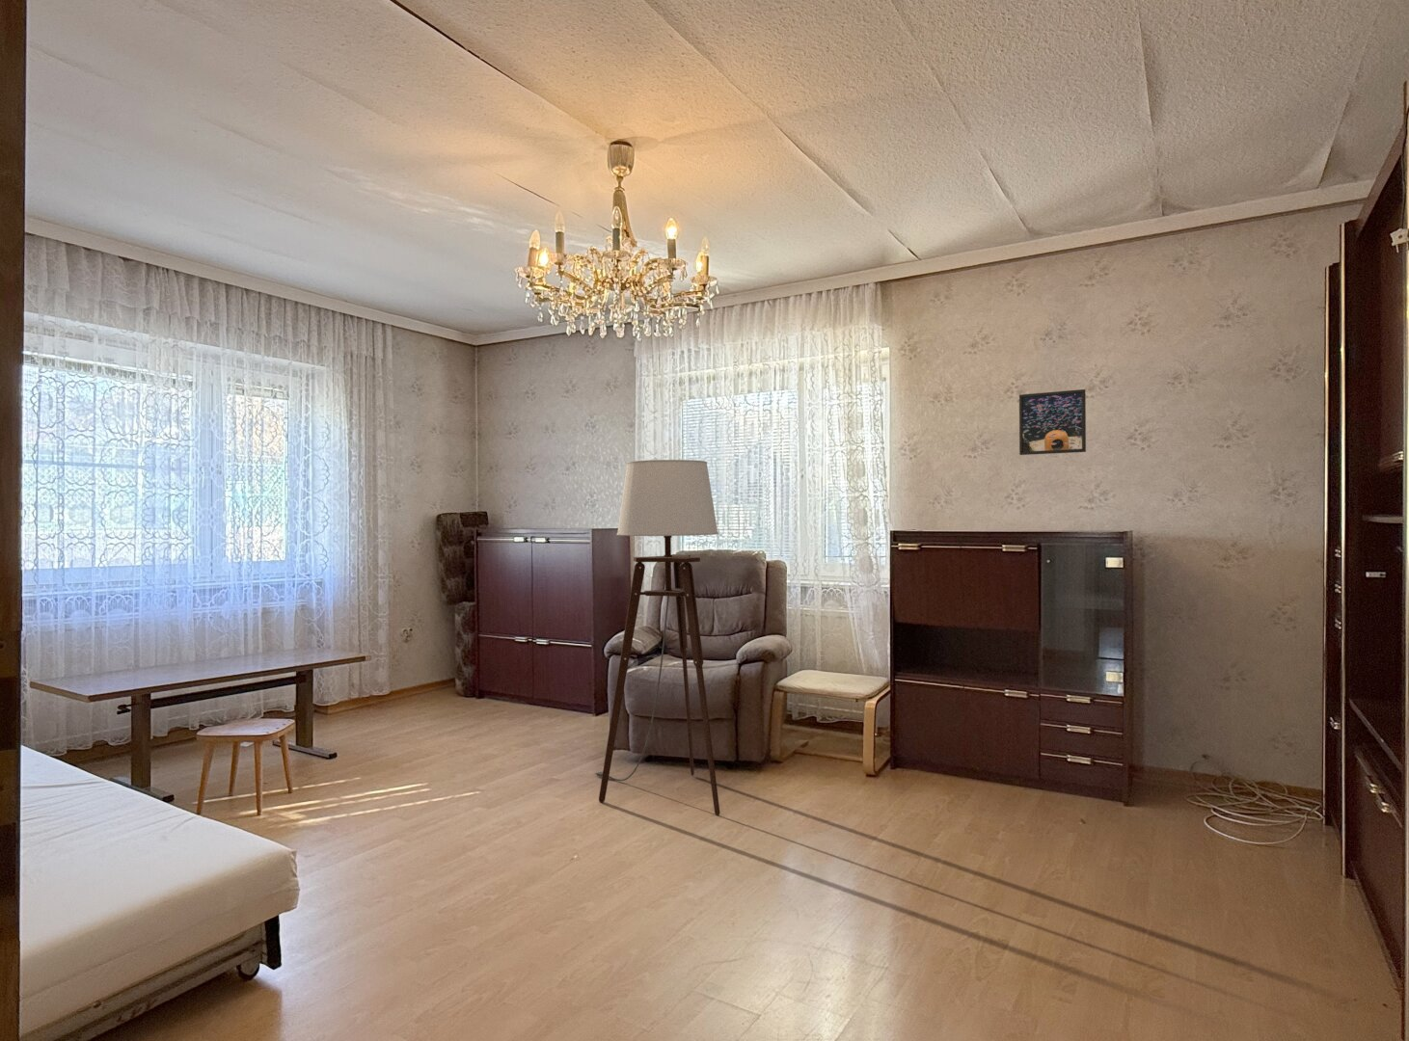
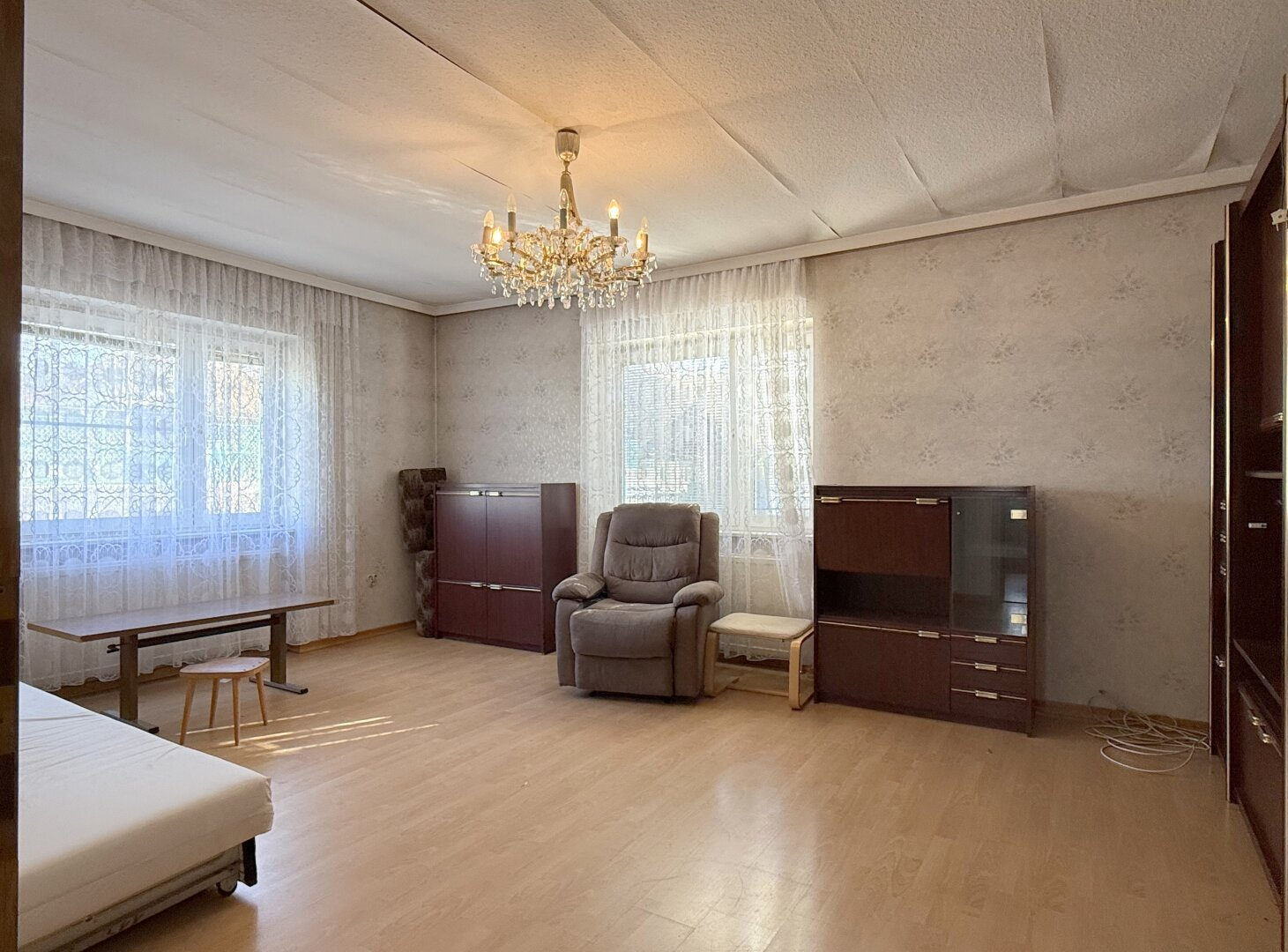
- floor lamp (664, 628)
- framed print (1051, 422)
